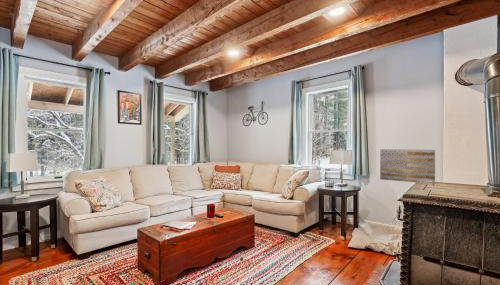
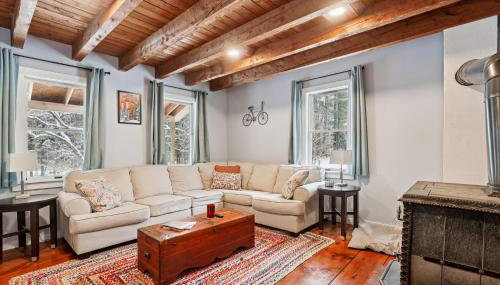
- wall art (406, 165)
